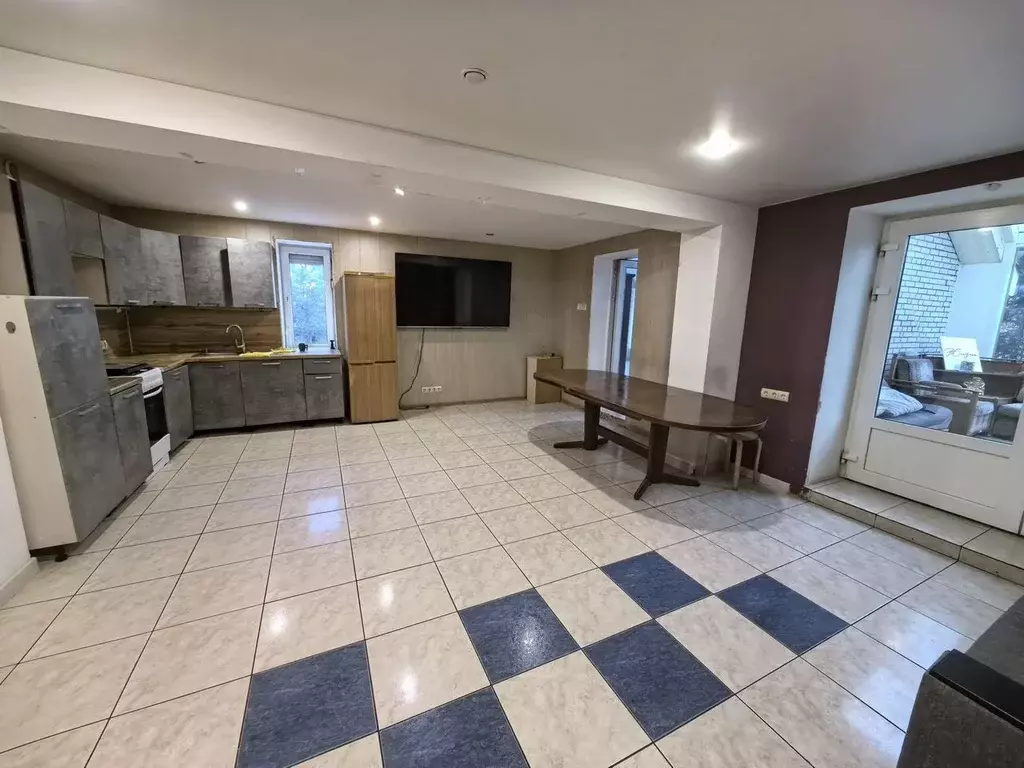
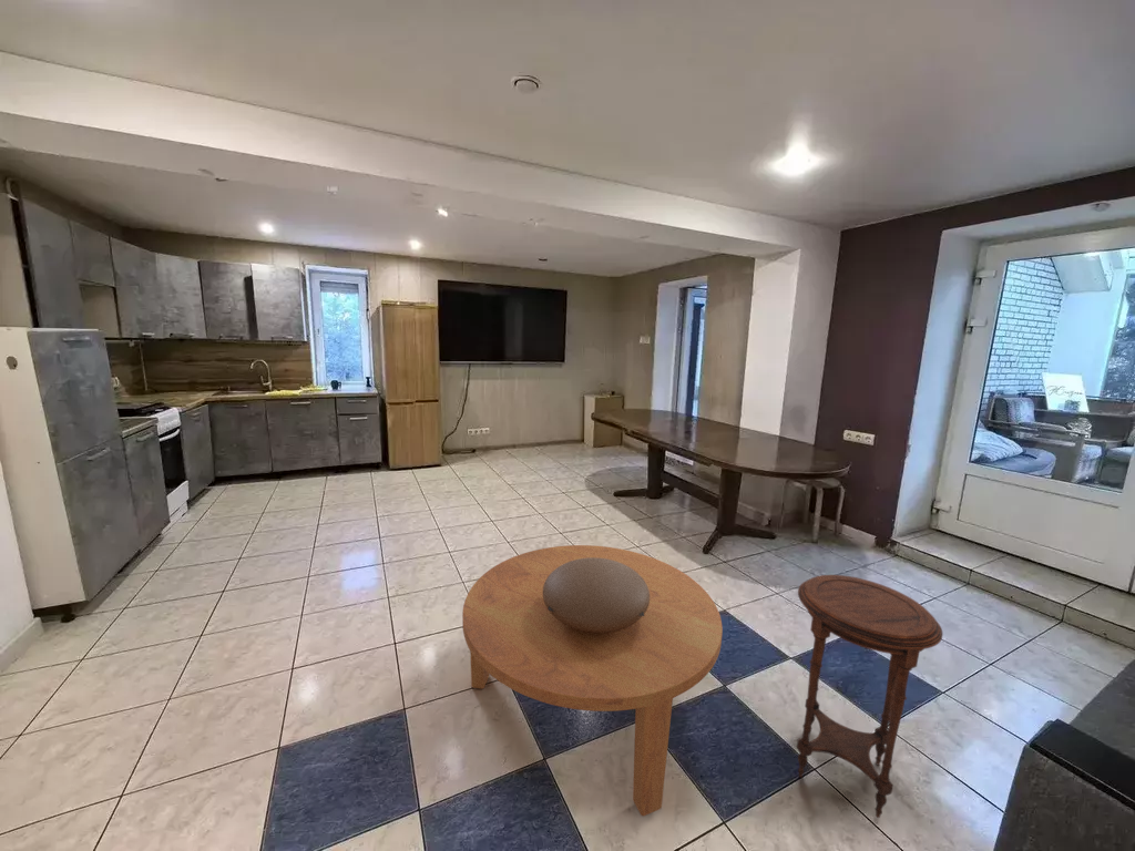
+ coffee table (589, 649)
+ side table (886, 693)
+ decorative bowl (595, 591)
